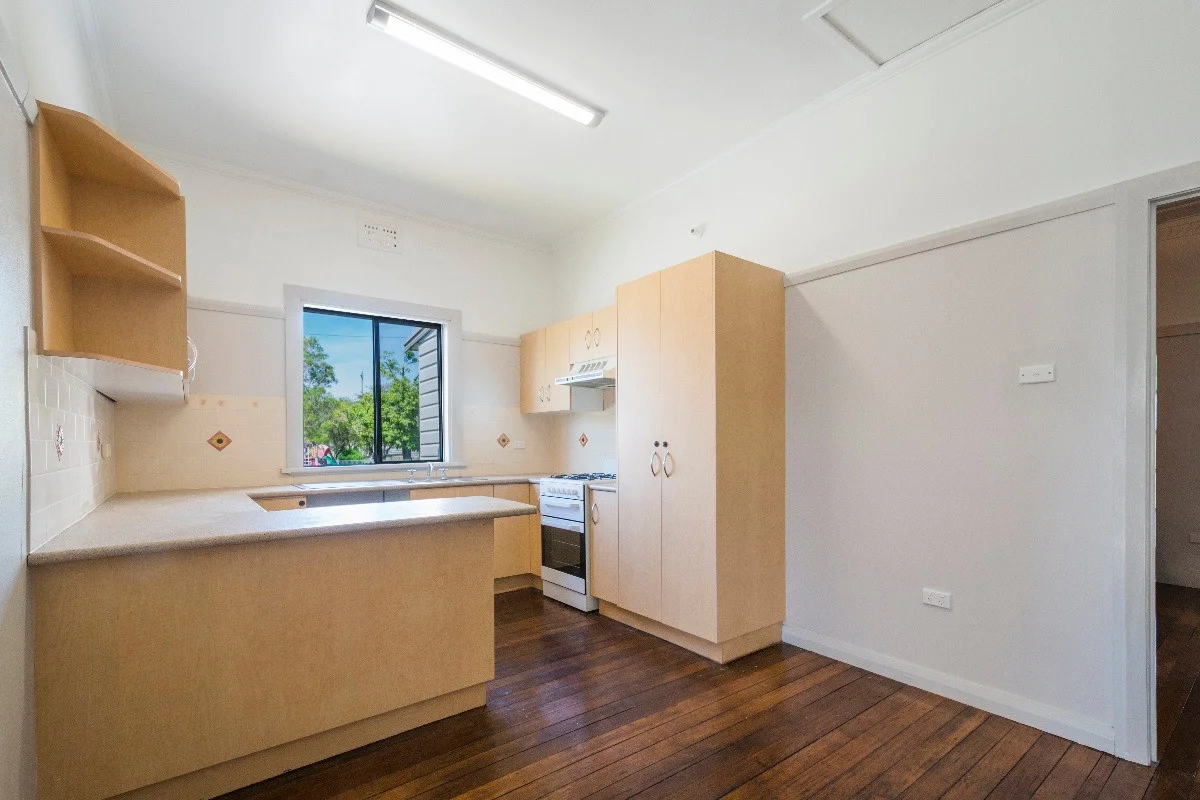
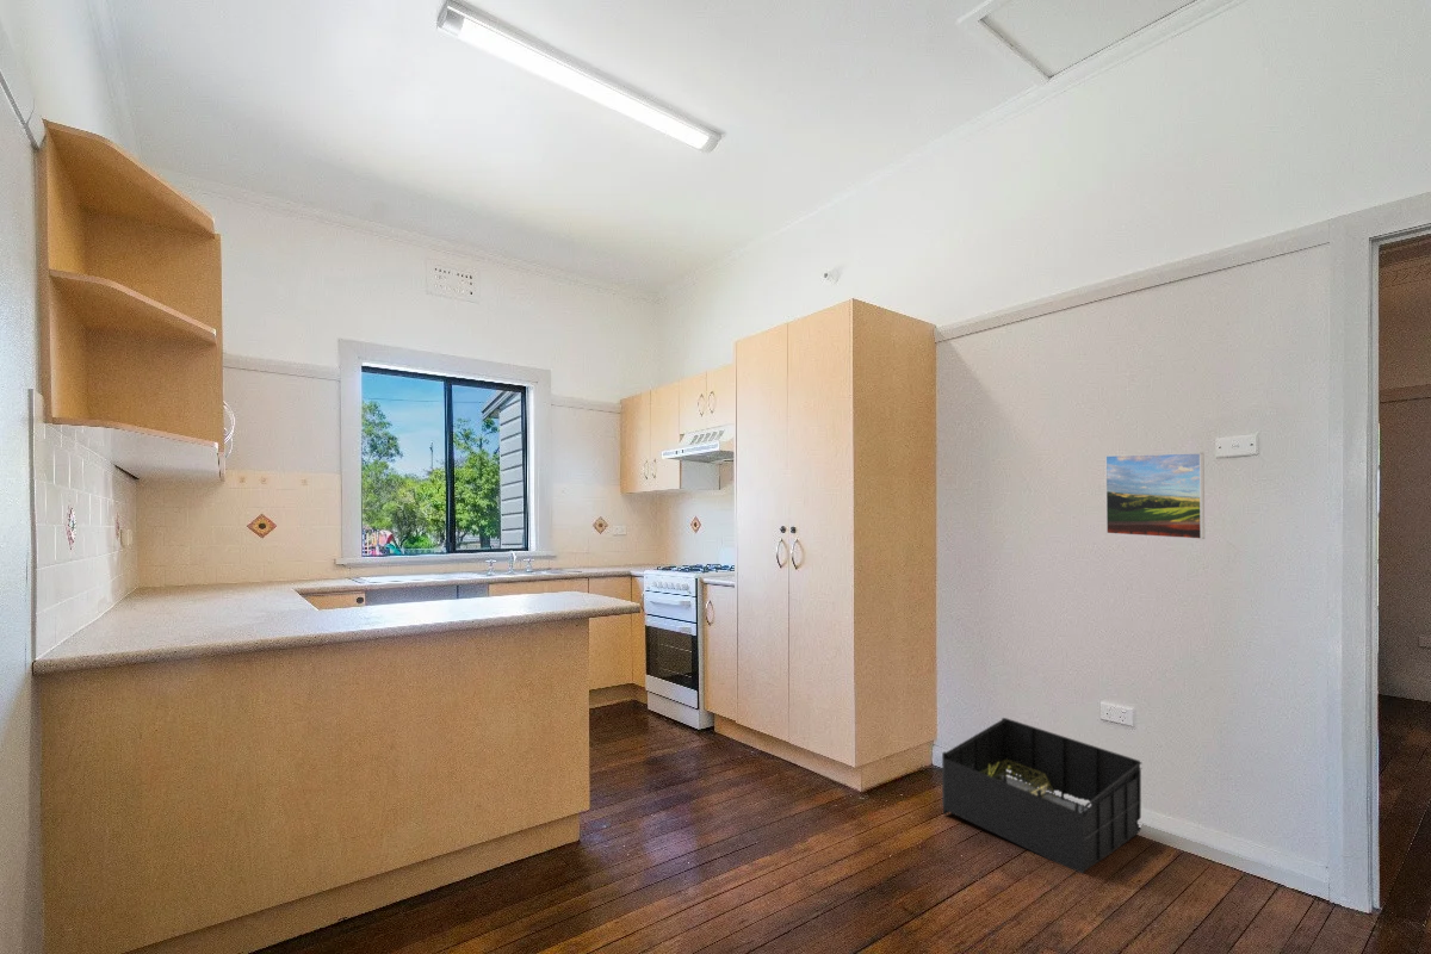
+ storage bin (1039, 787)
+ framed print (1152, 495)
